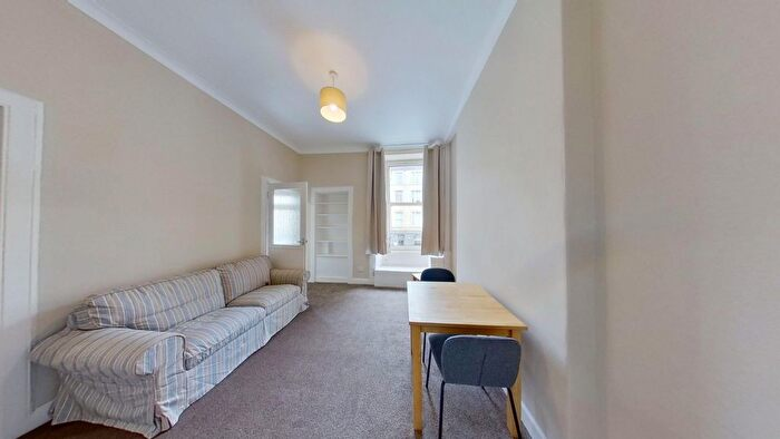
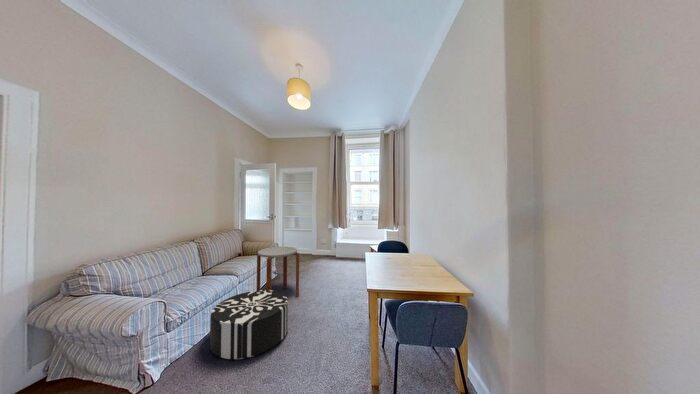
+ side table (283, 273)
+ pouf (251, 319)
